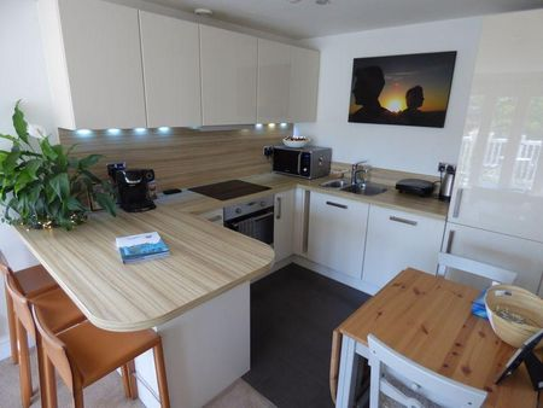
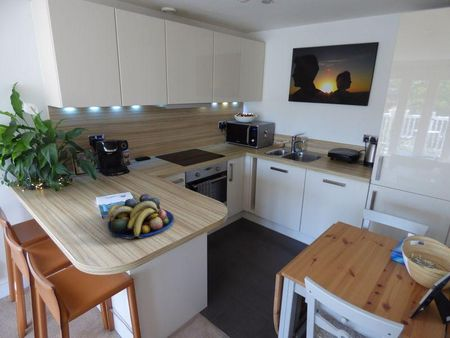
+ fruit bowl (141, 211)
